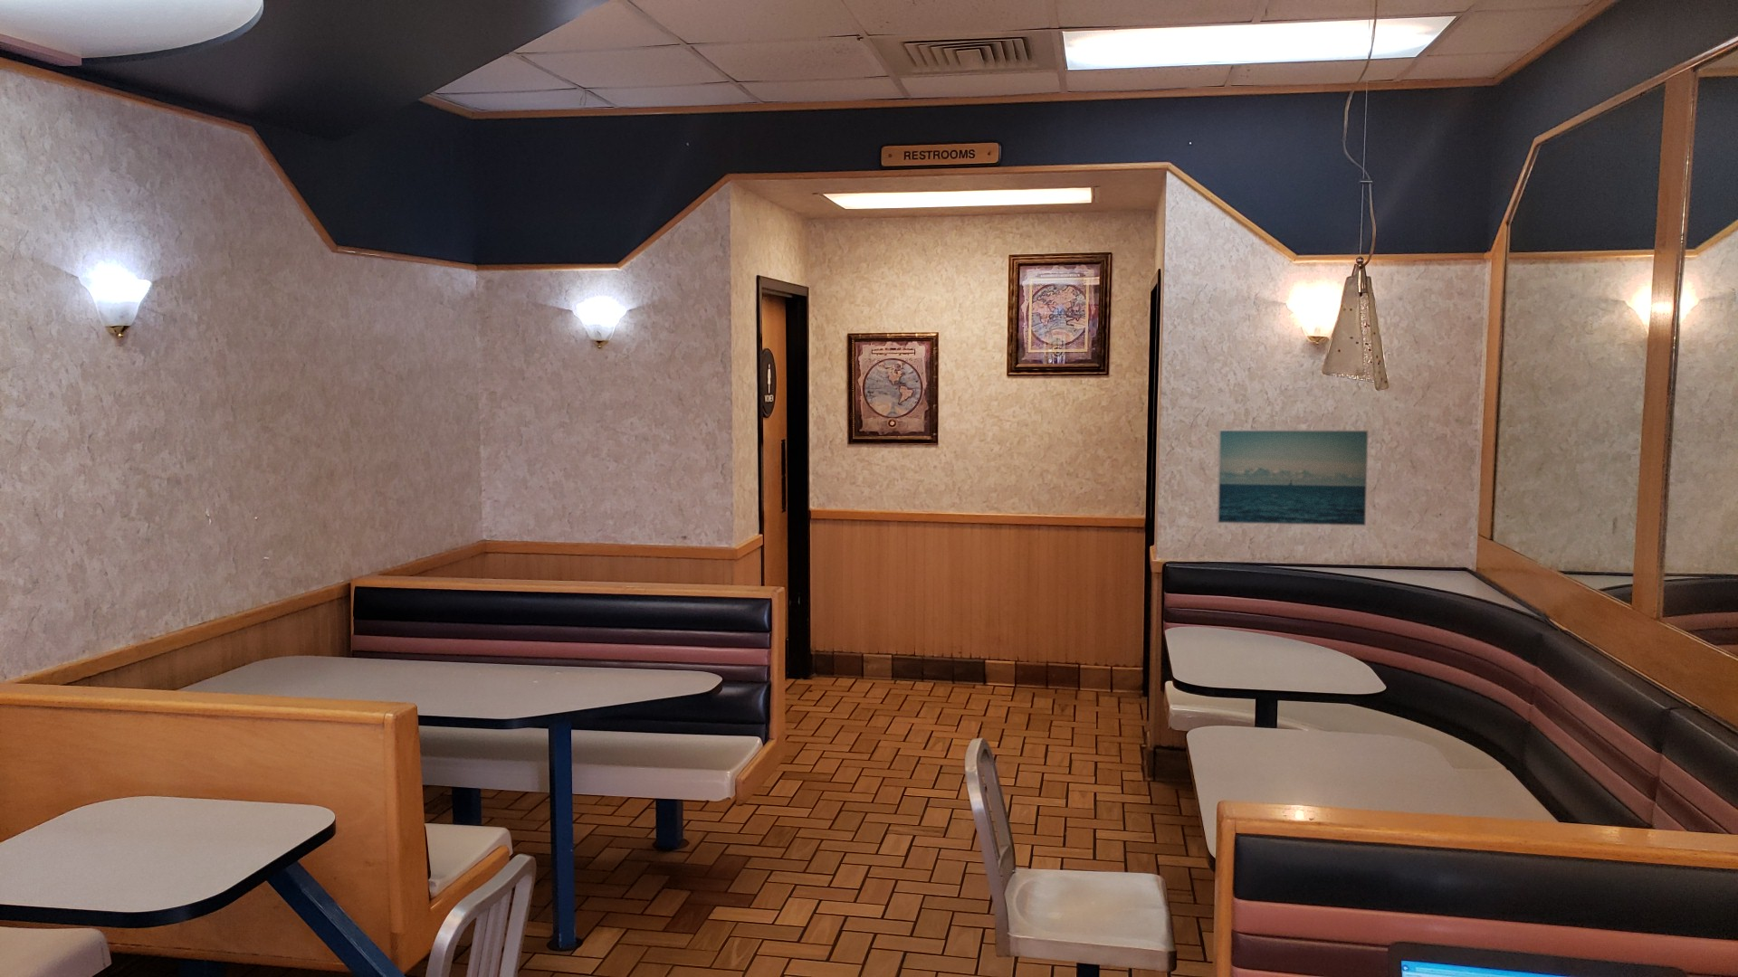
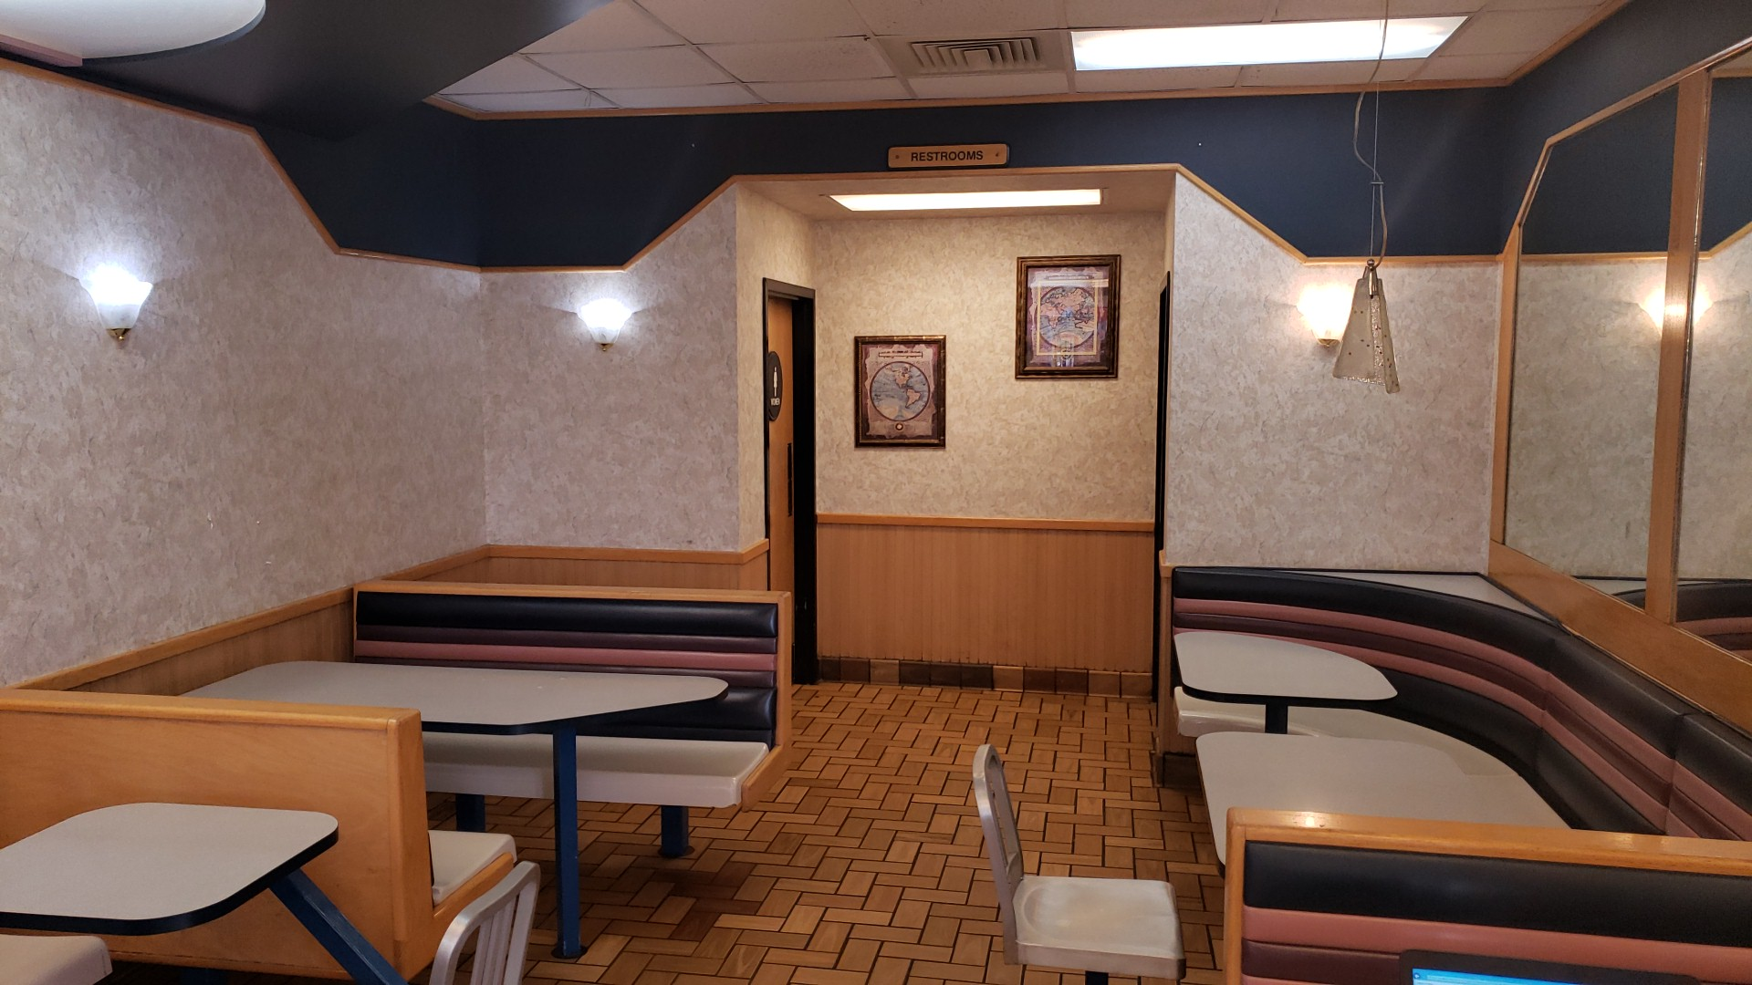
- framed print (1290, 477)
